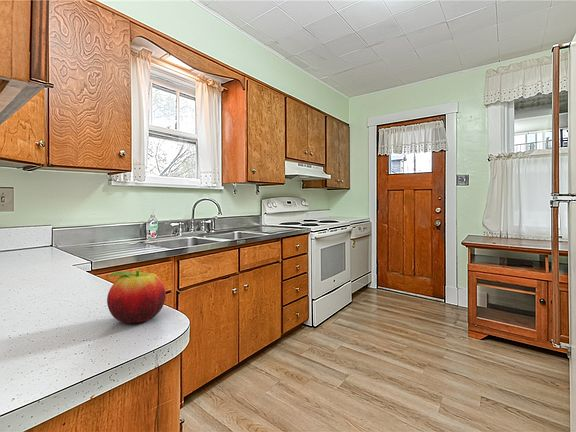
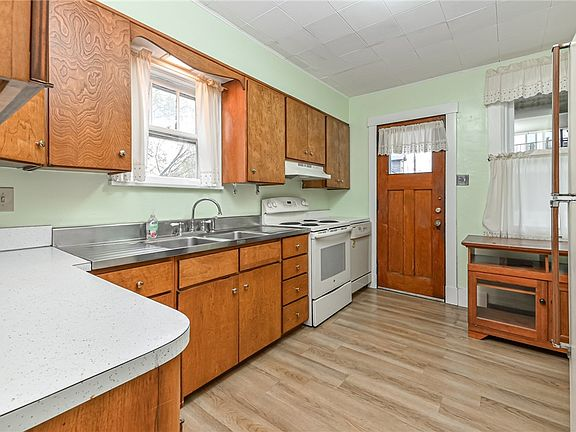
- fruit (137, 294)
